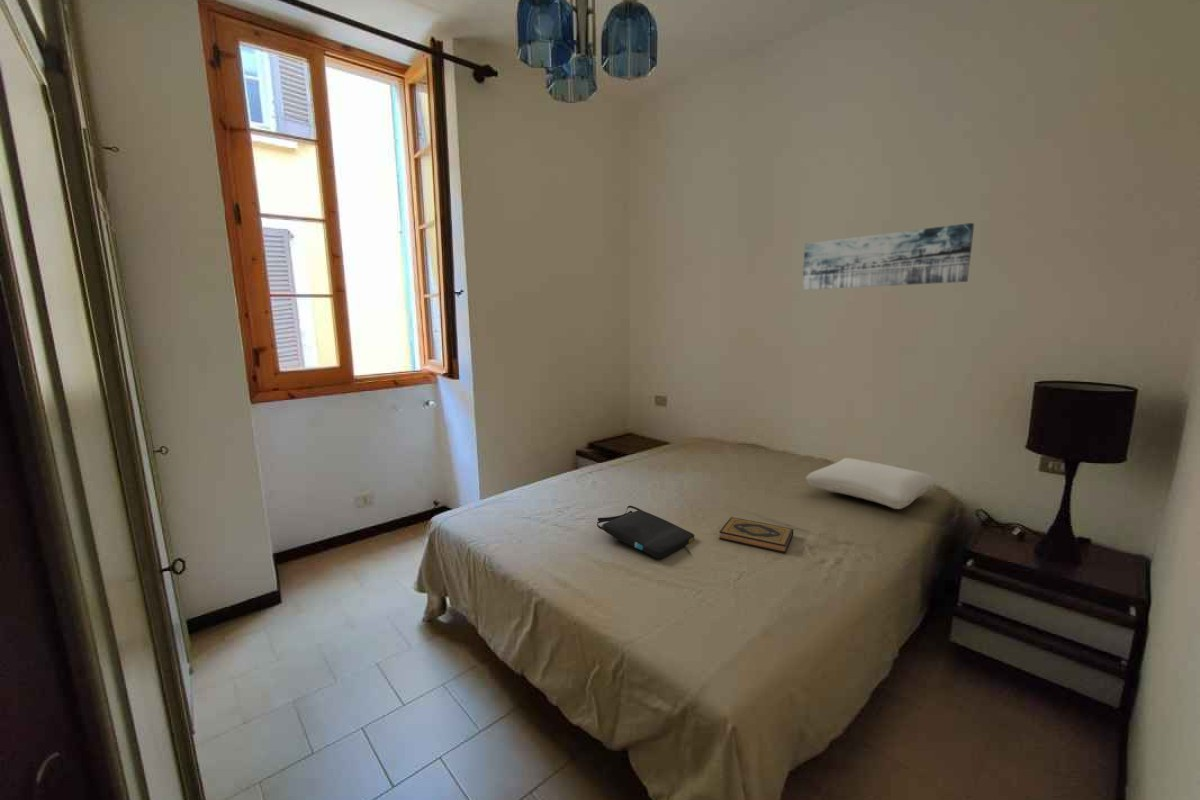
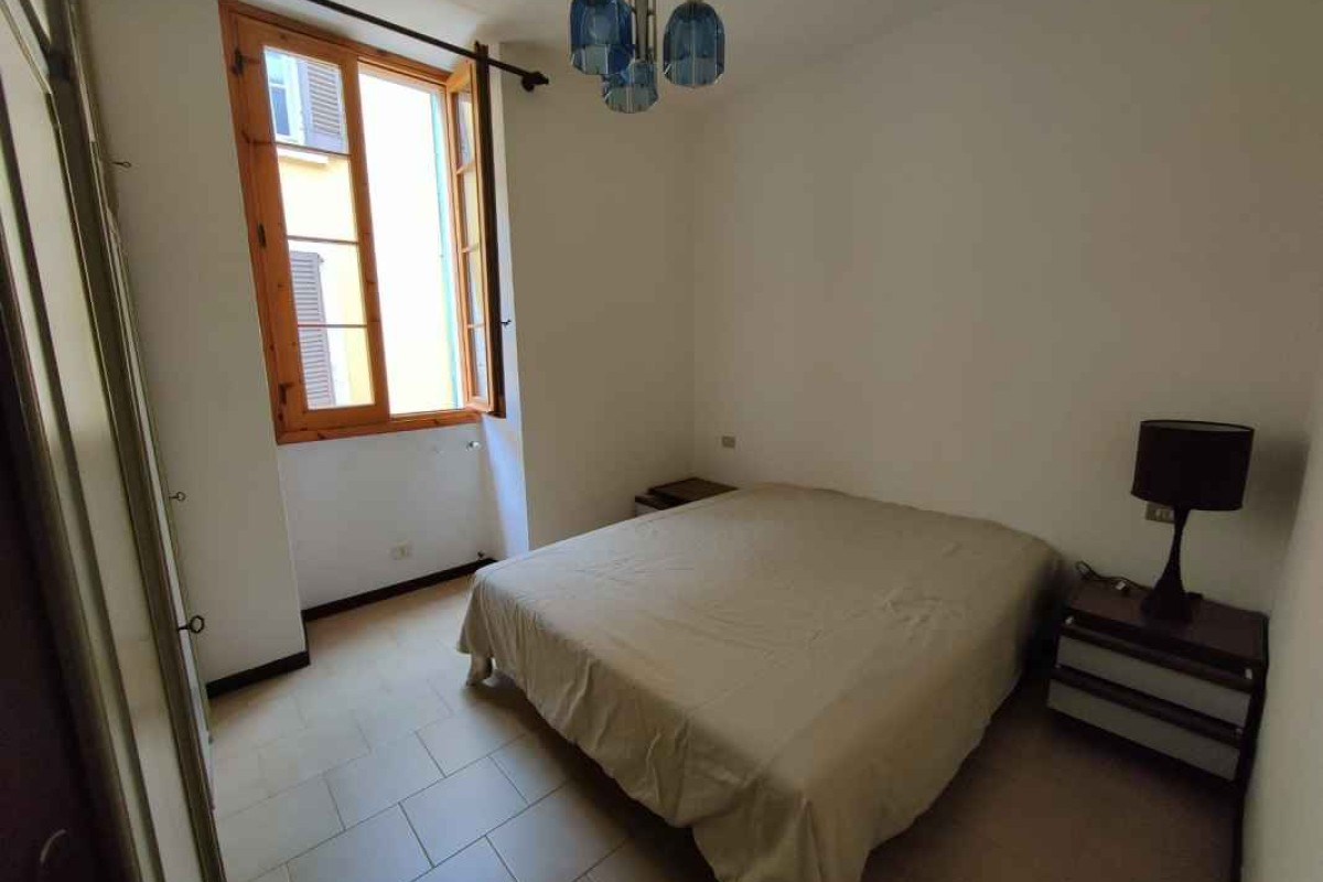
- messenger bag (642, 529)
- wall art (878, 260)
- pillow (869, 481)
- hardback book (756, 533)
